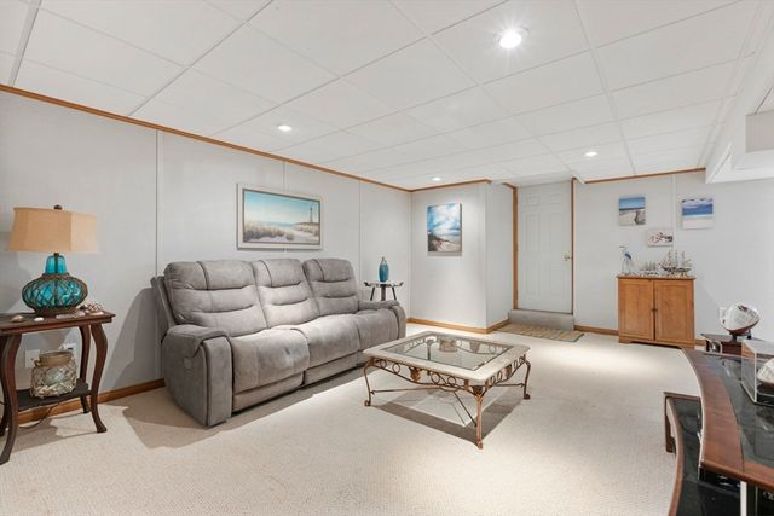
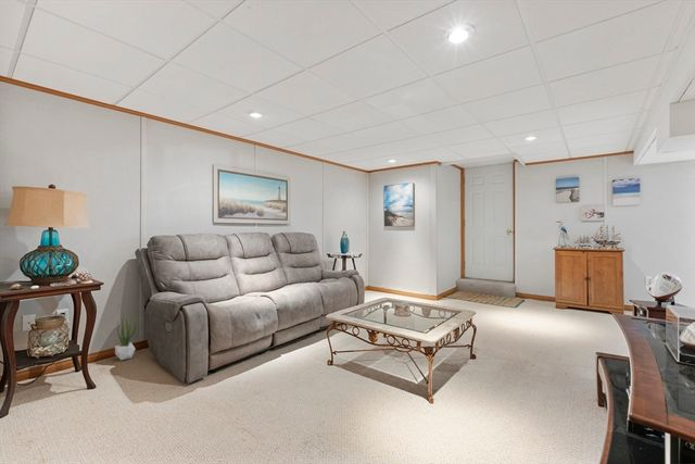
+ potted plant (127, 336)
